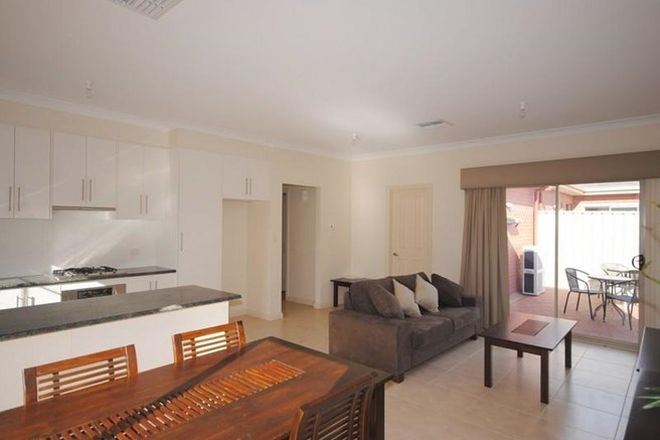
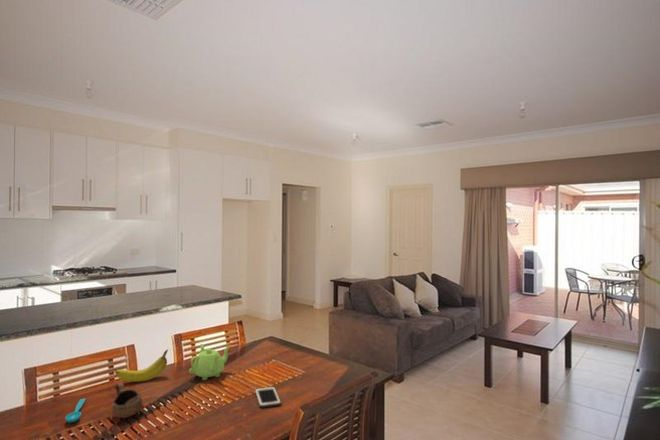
+ cell phone (267, 396)
+ teapot (210, 361)
+ fruit (143, 369)
+ spoon (77, 409)
+ cup (127, 399)
